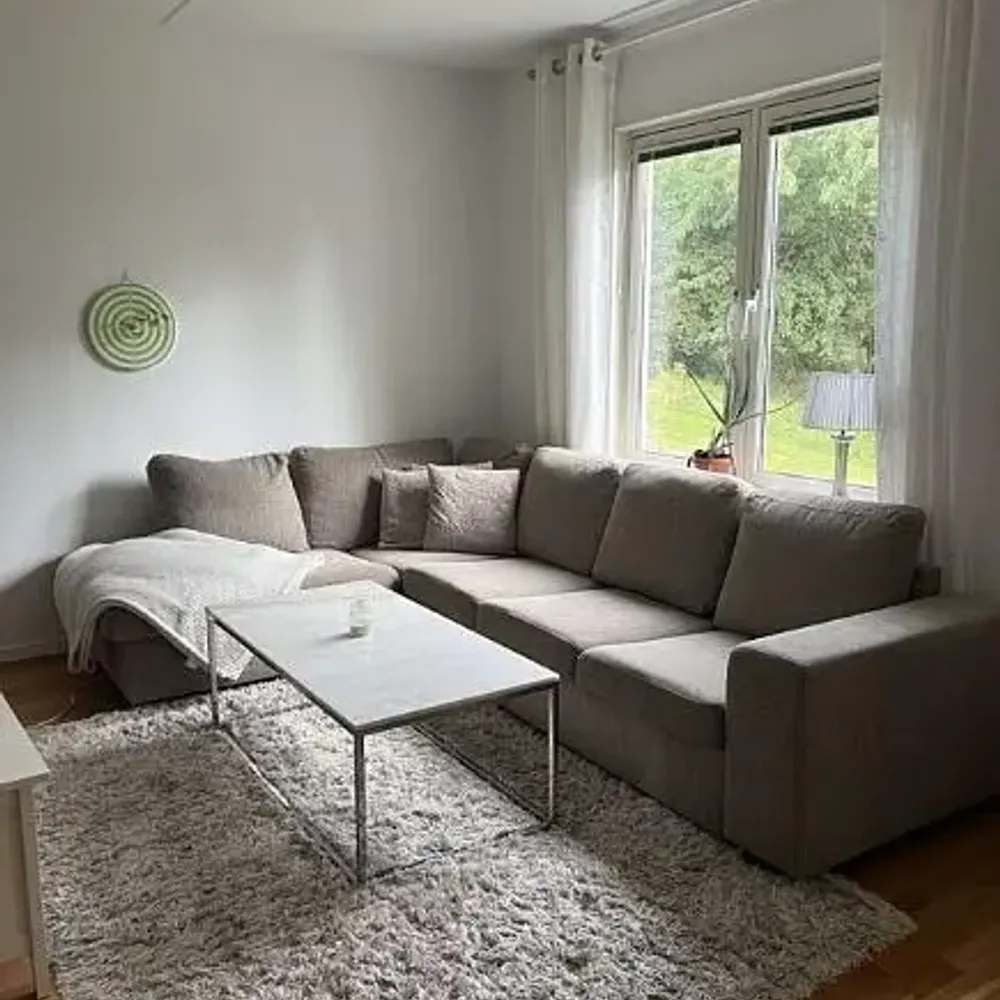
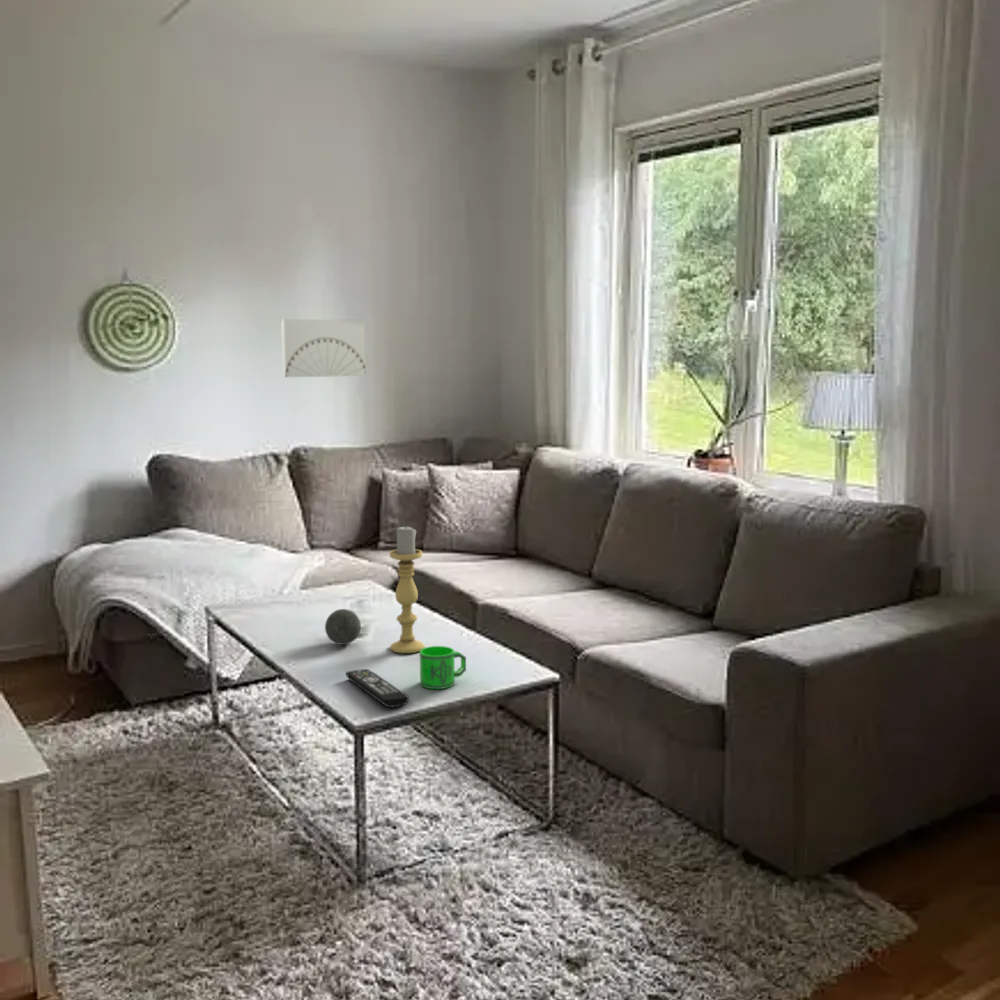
+ candle holder (406, 587)
+ wall art (324, 348)
+ mug (443, 666)
+ decorative ball (343, 626)
+ remote control (376, 687)
